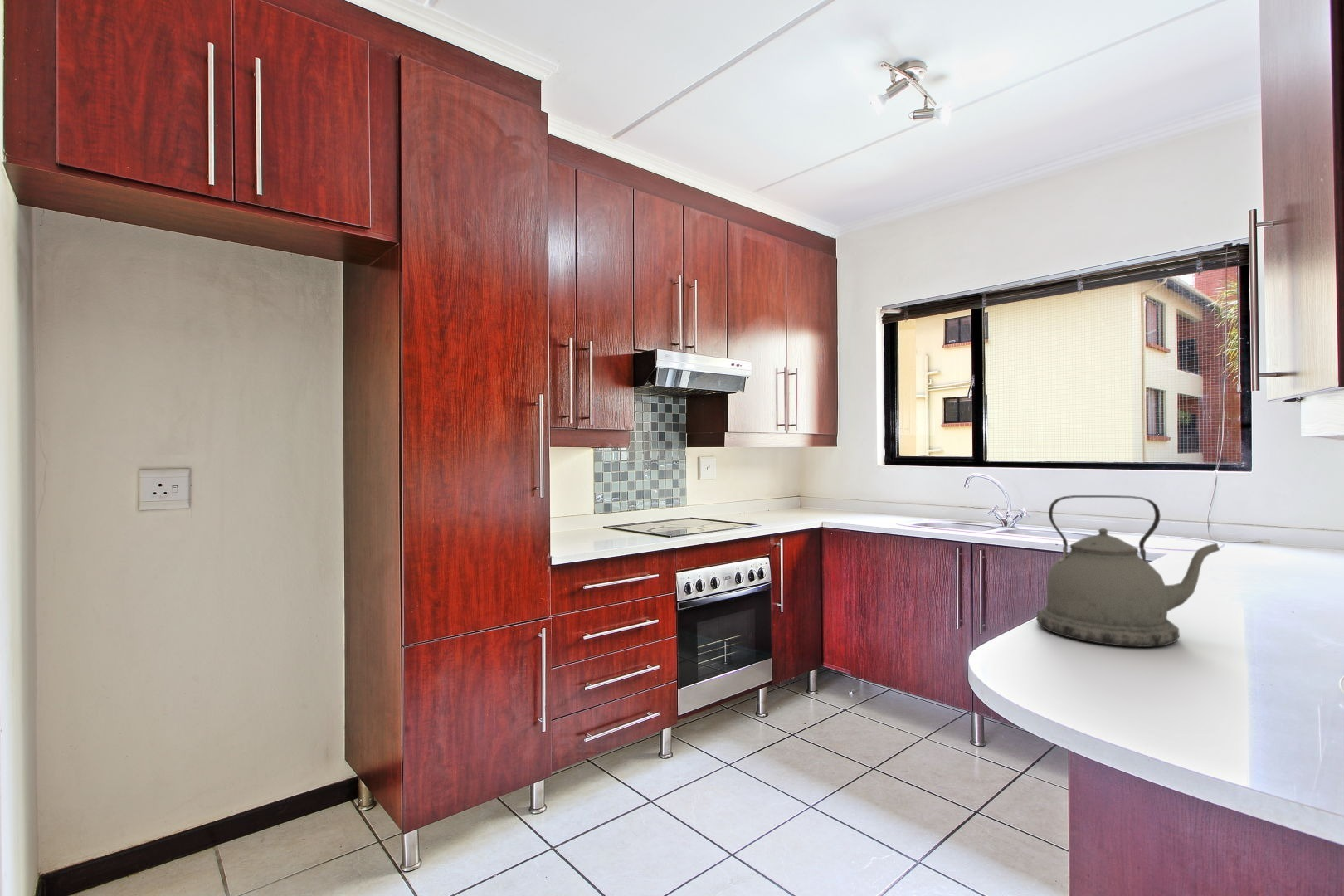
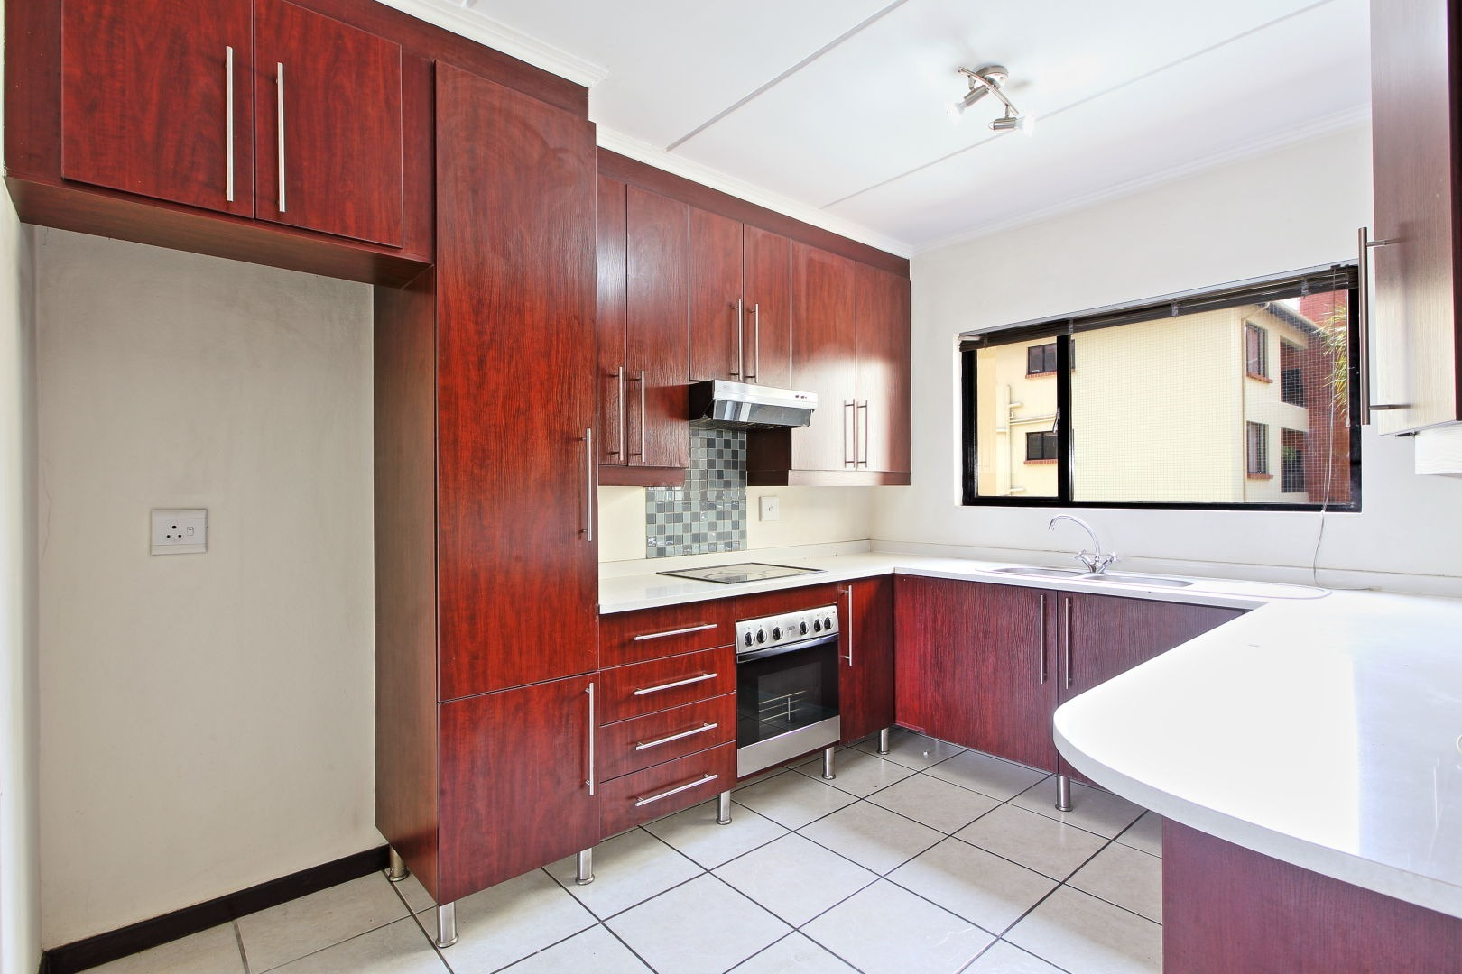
- kettle (1111, 562)
